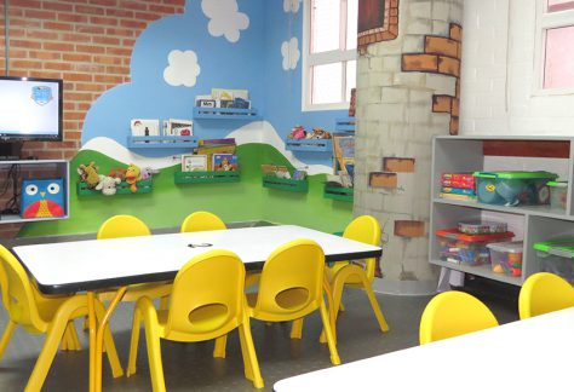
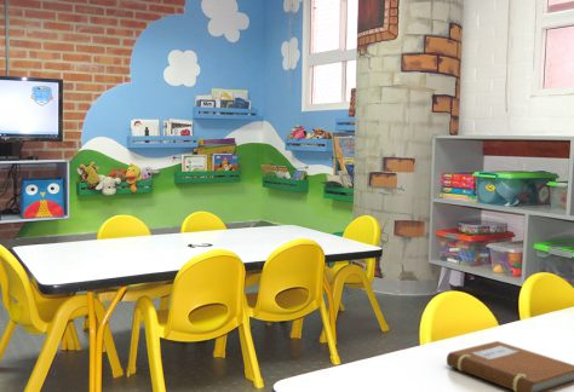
+ notebook (509, 365)
